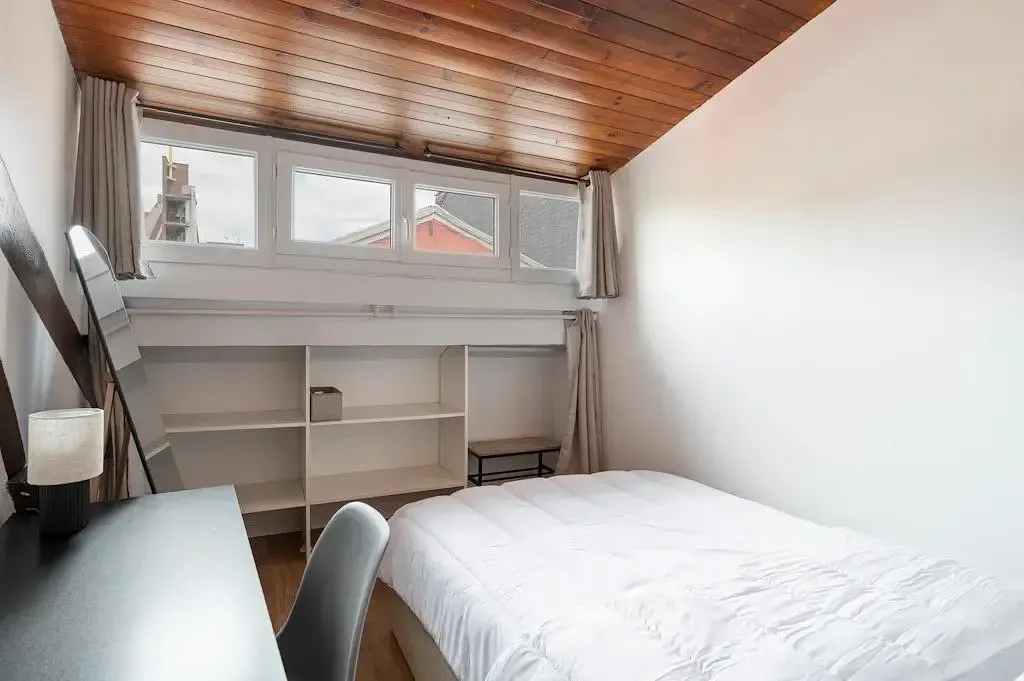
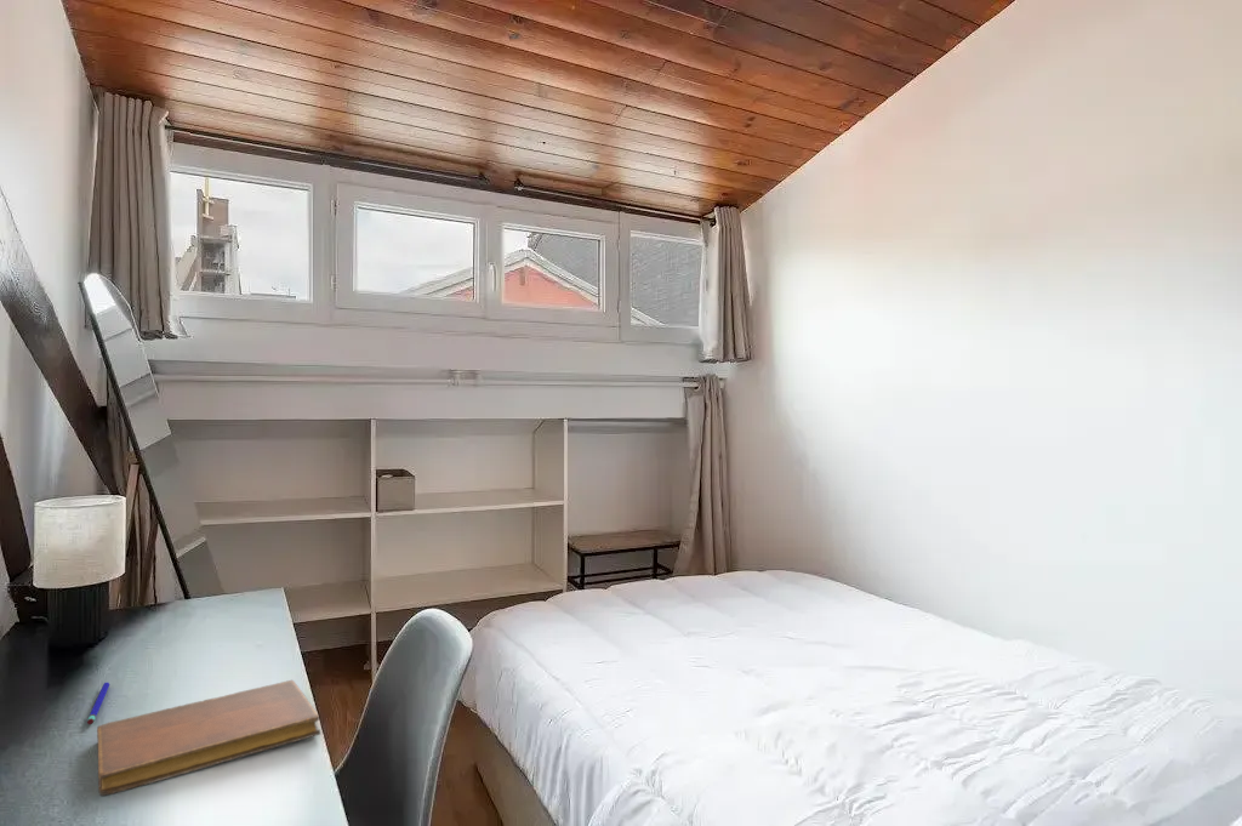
+ pen (98, 702)
+ notebook (210, 728)
